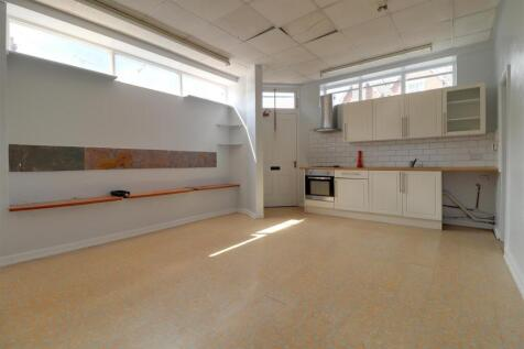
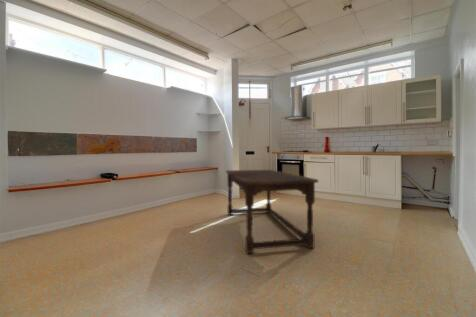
+ dining table (267, 201)
